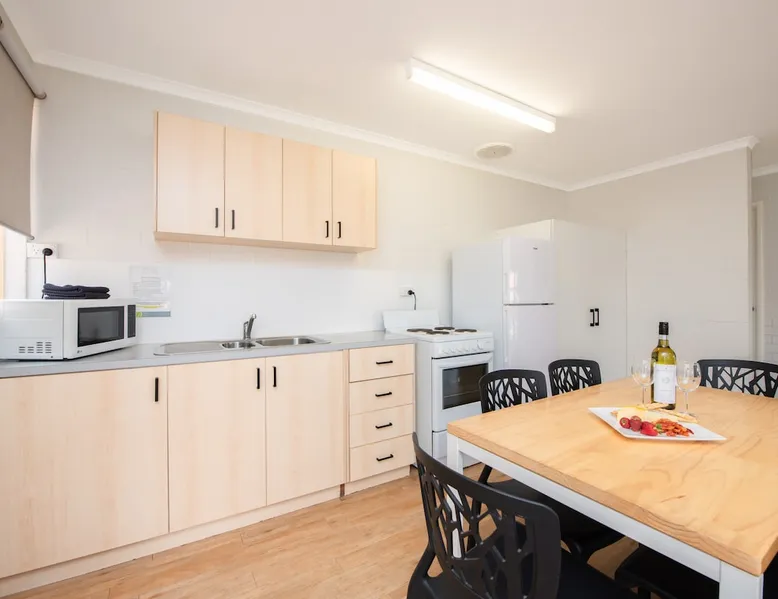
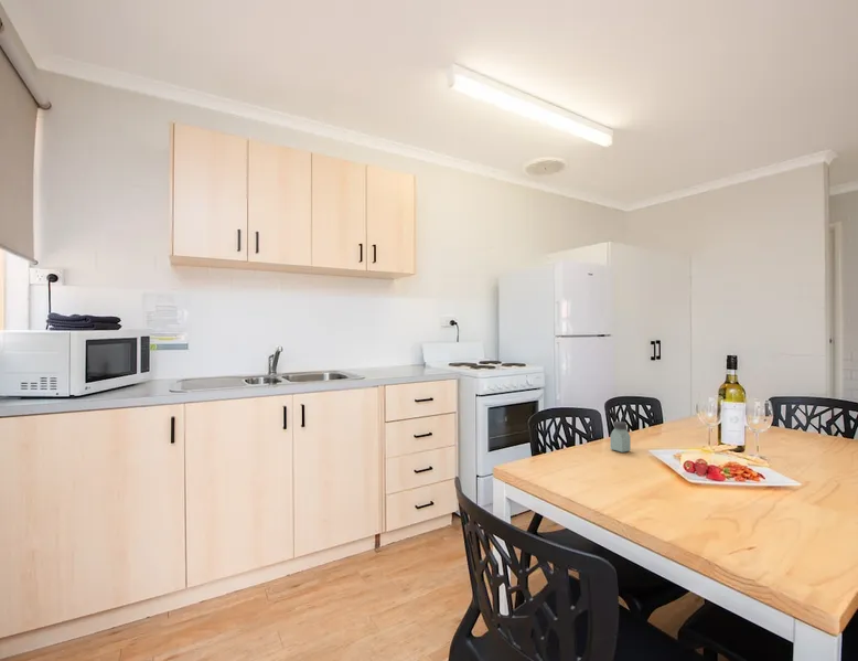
+ saltshaker (620, 436)
